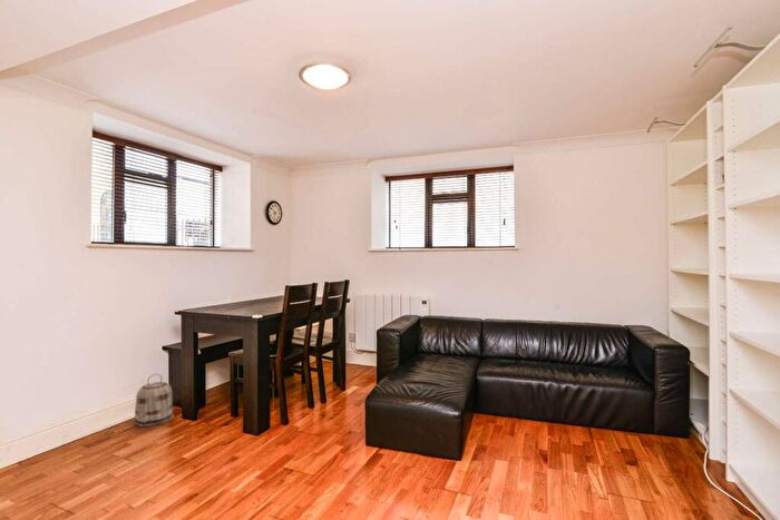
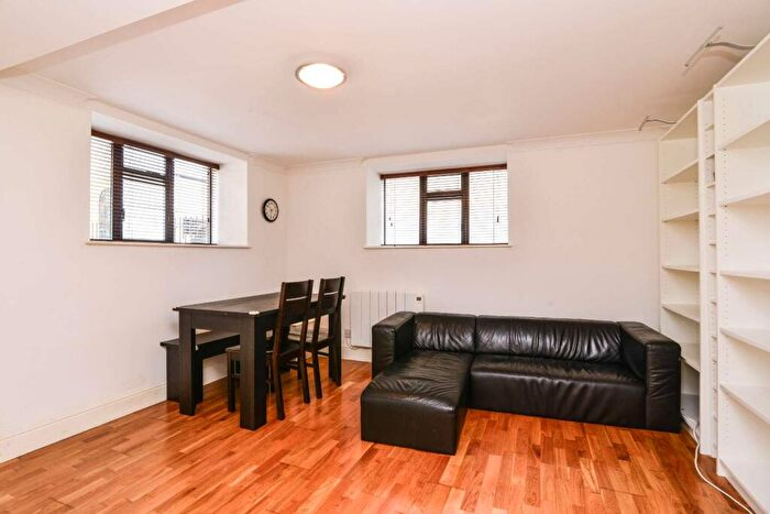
- basket (154, 396)
